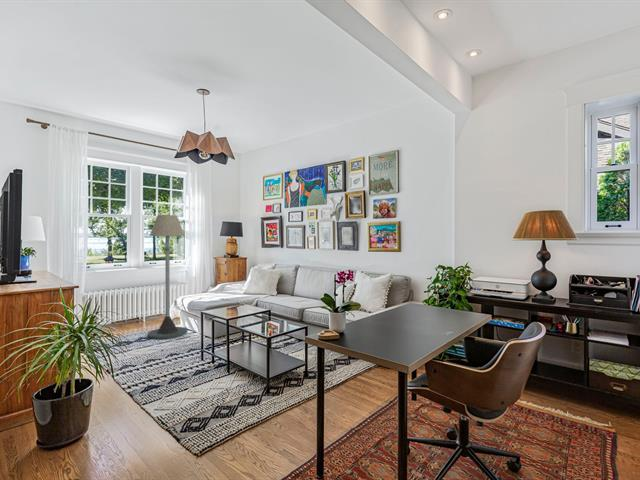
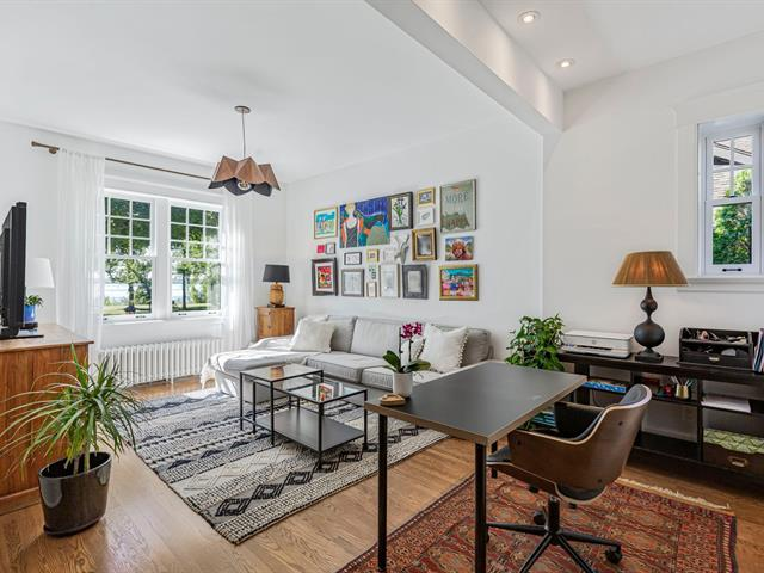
- floor lamp (167, 274)
